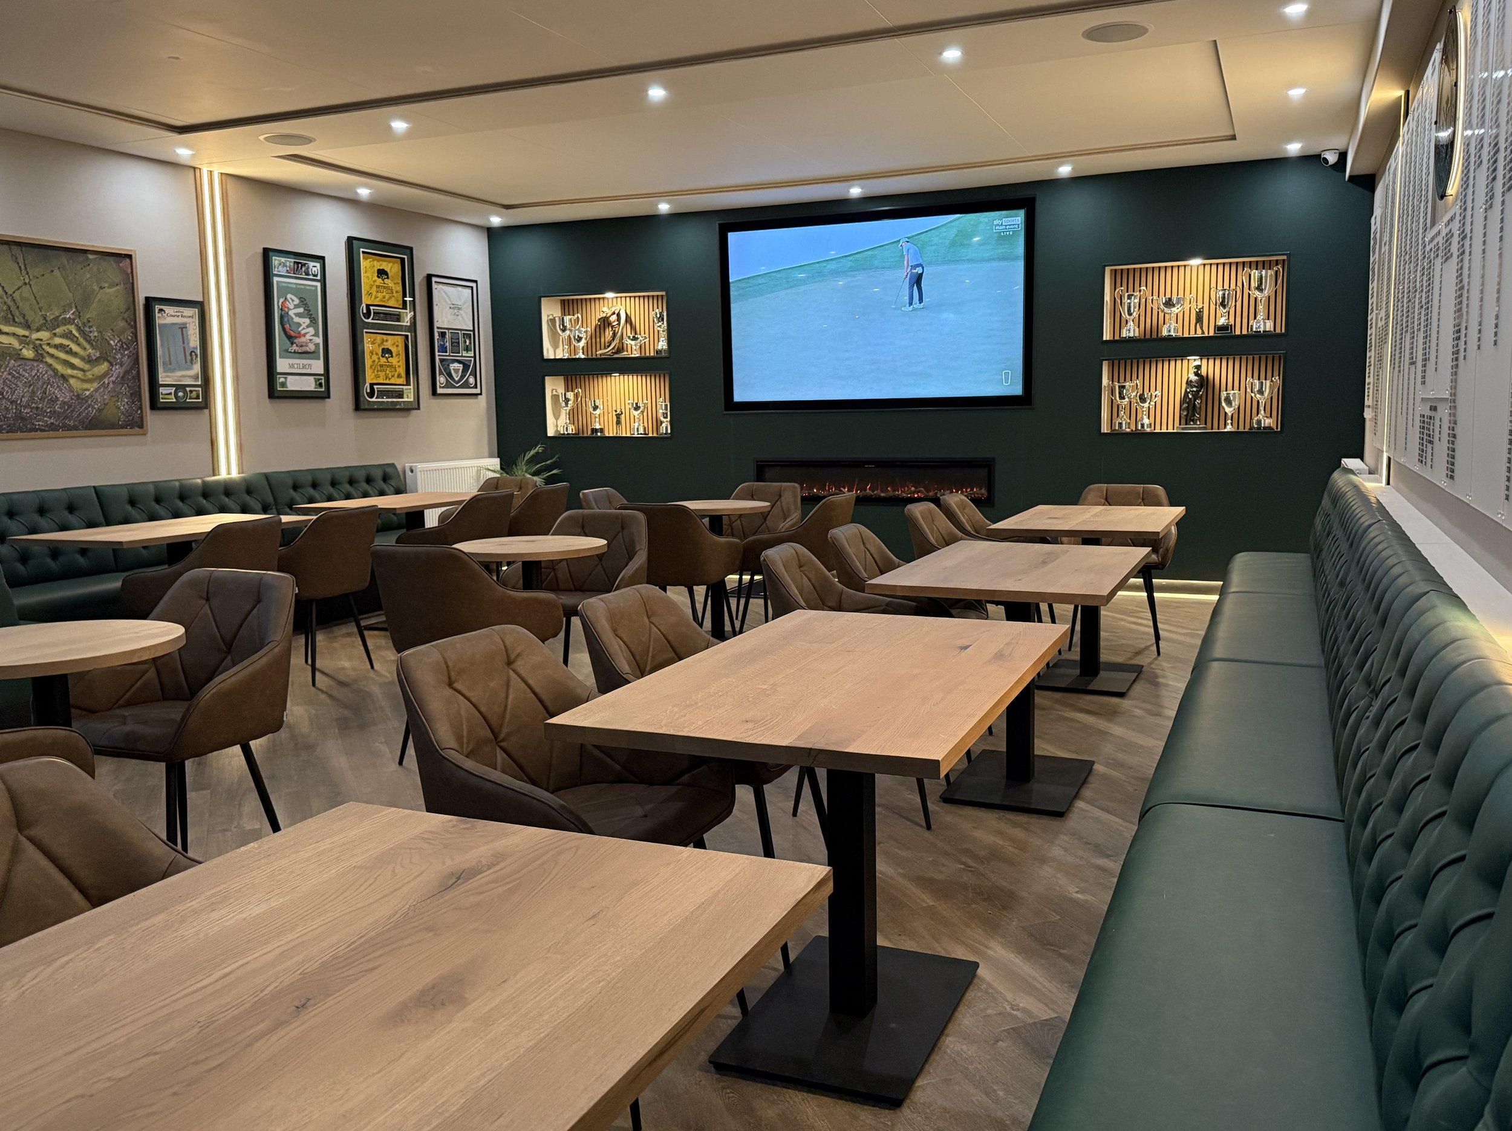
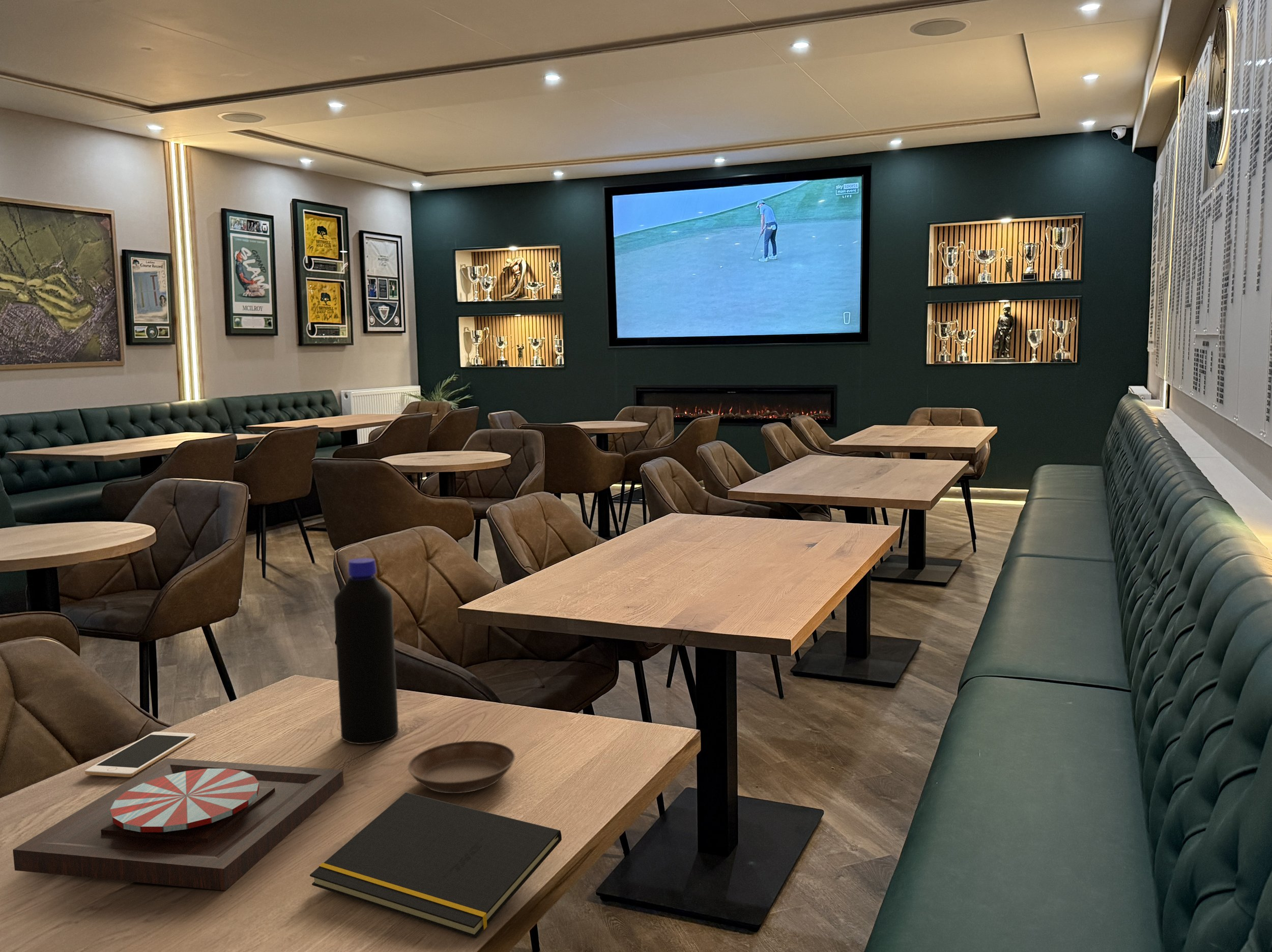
+ saucer (462, 769)
+ plate (191, 809)
+ bottle (365, 648)
+ cell phone (143, 753)
+ notepad (437, 857)
